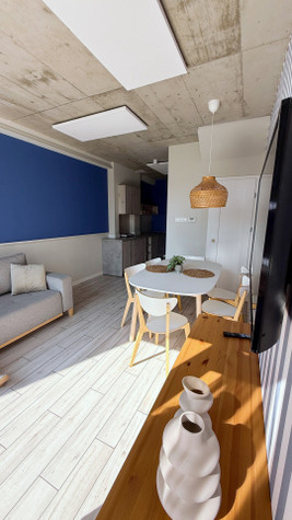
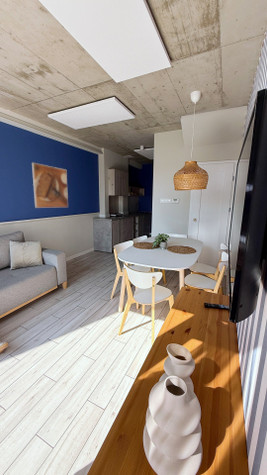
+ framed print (51, 187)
